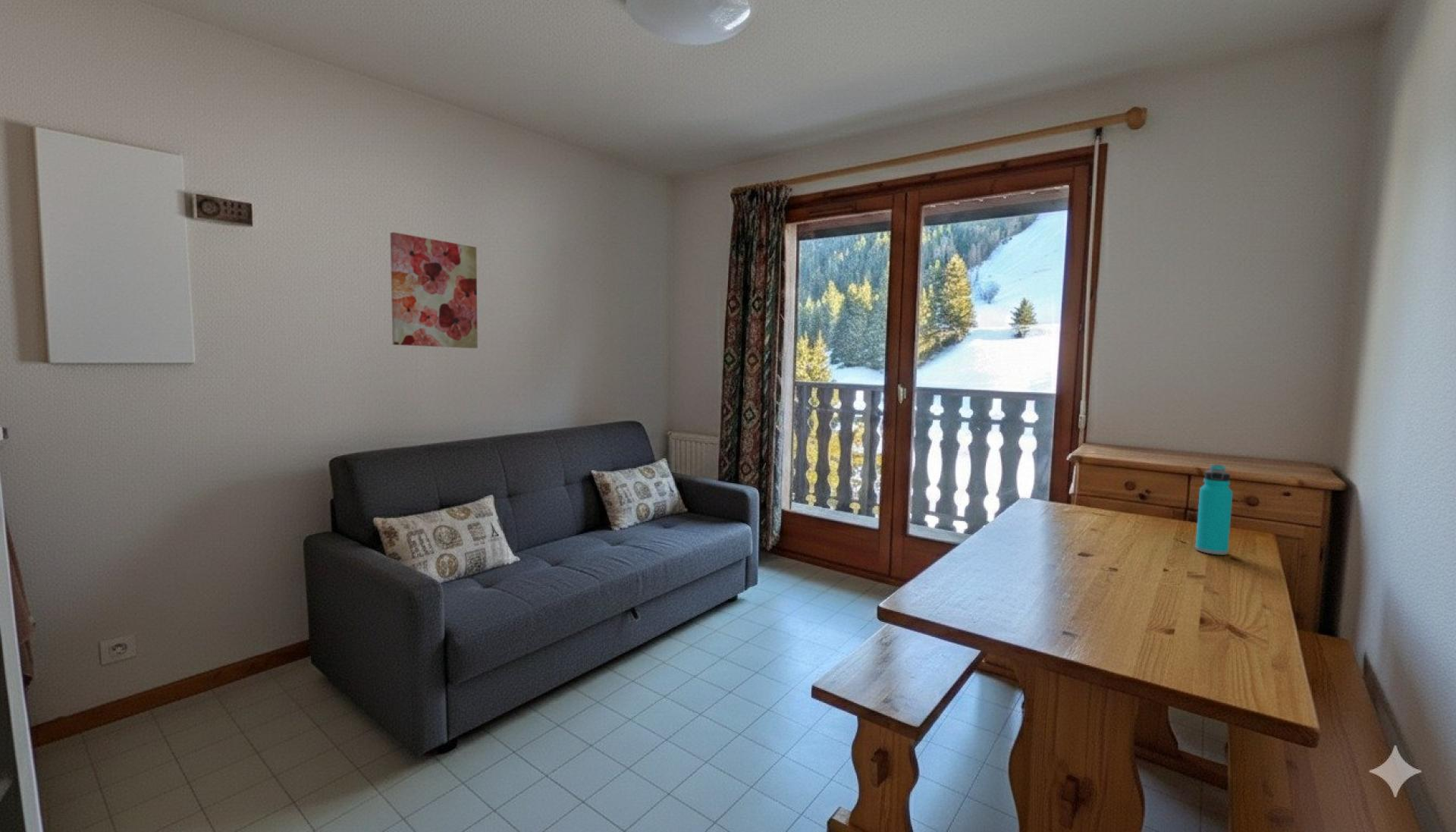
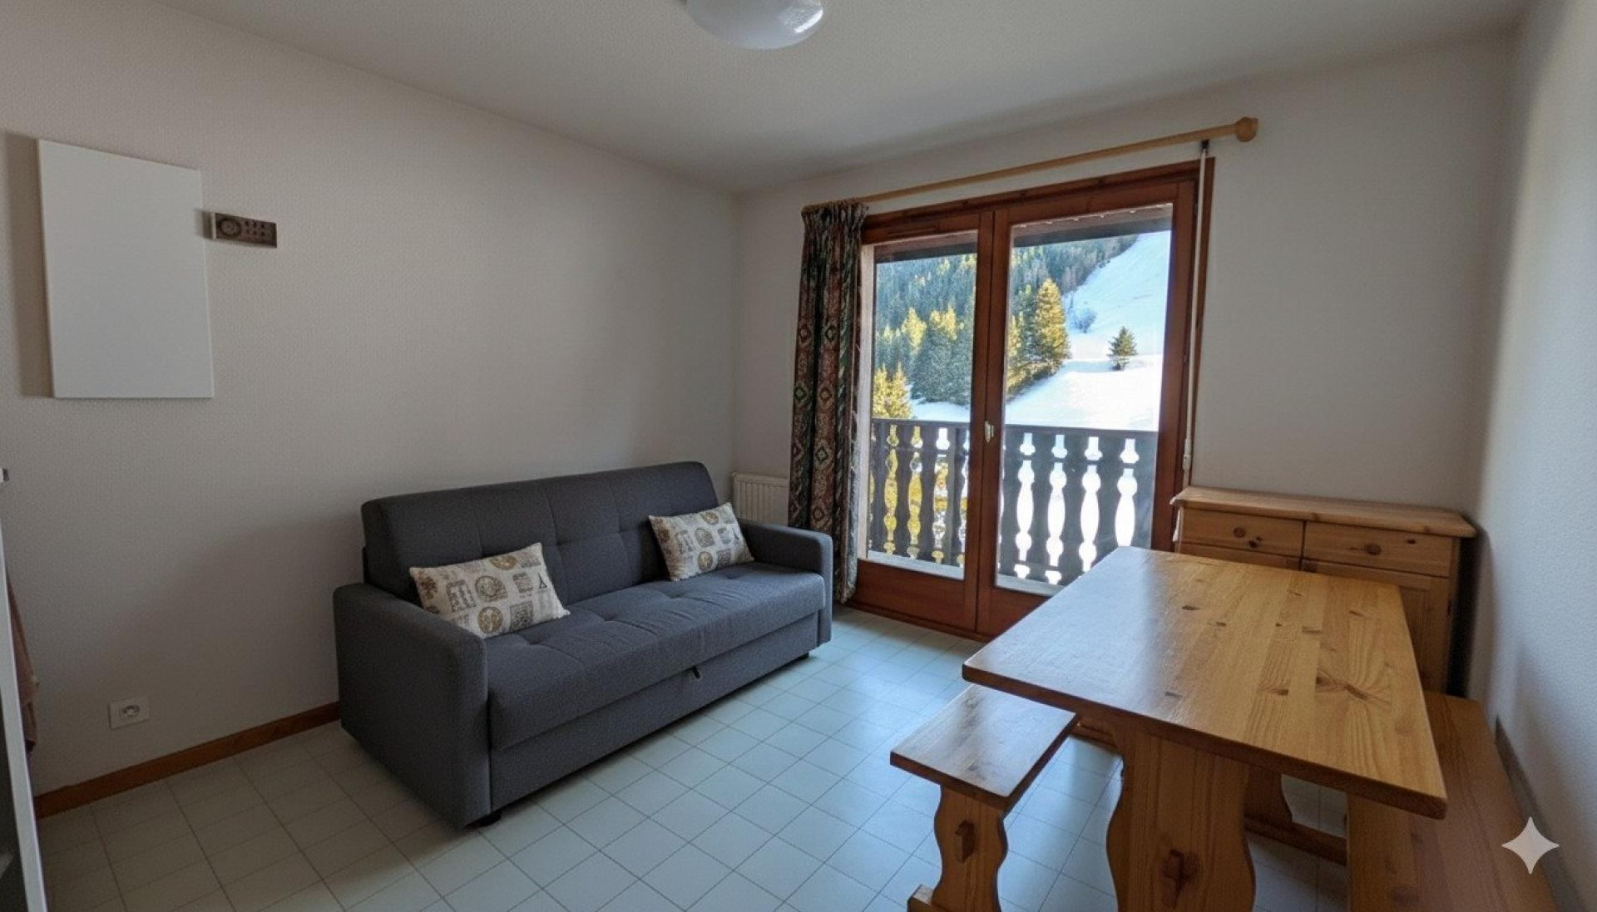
- water bottle (1214, 508)
- wall art (436, 294)
